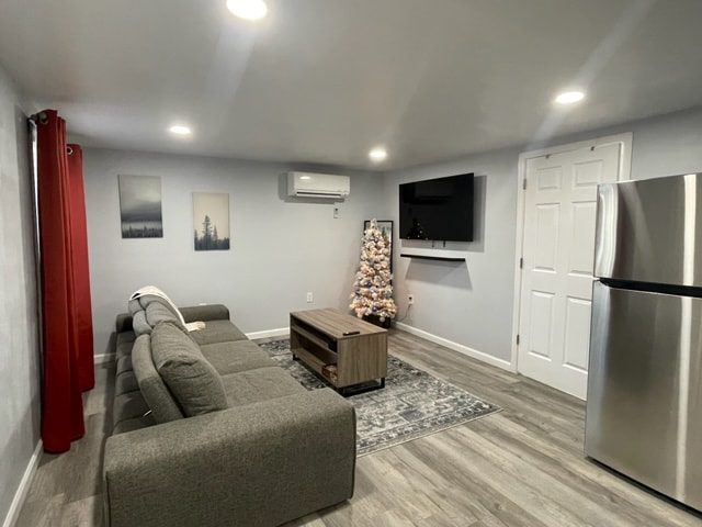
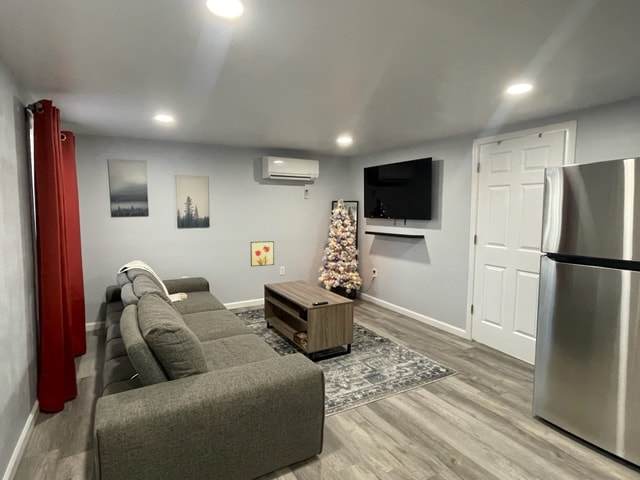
+ wall art (262, 253)
